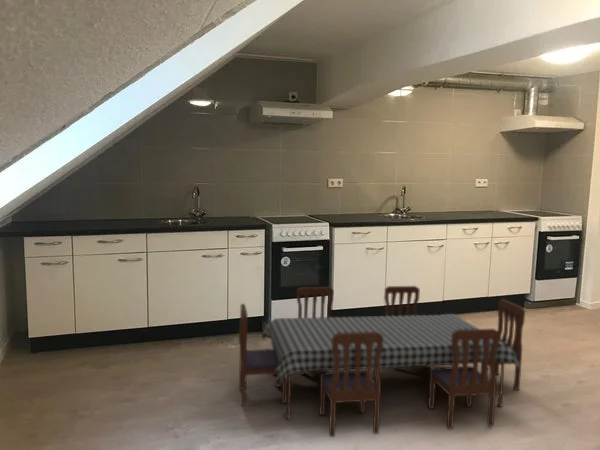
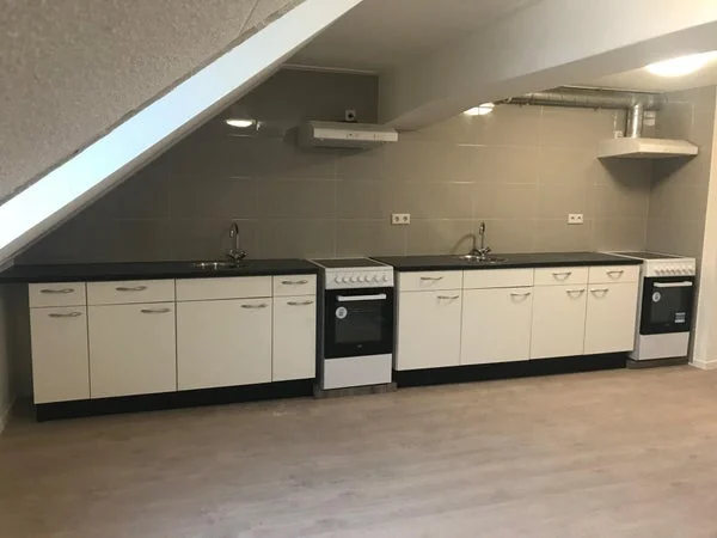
- dining set (382, 347)
